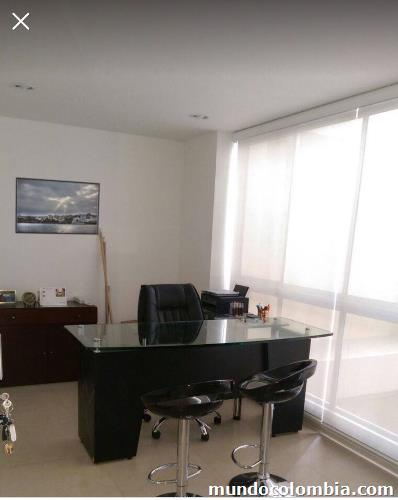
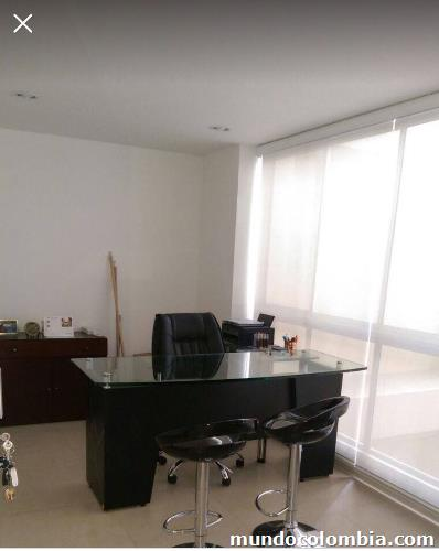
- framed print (59, 207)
